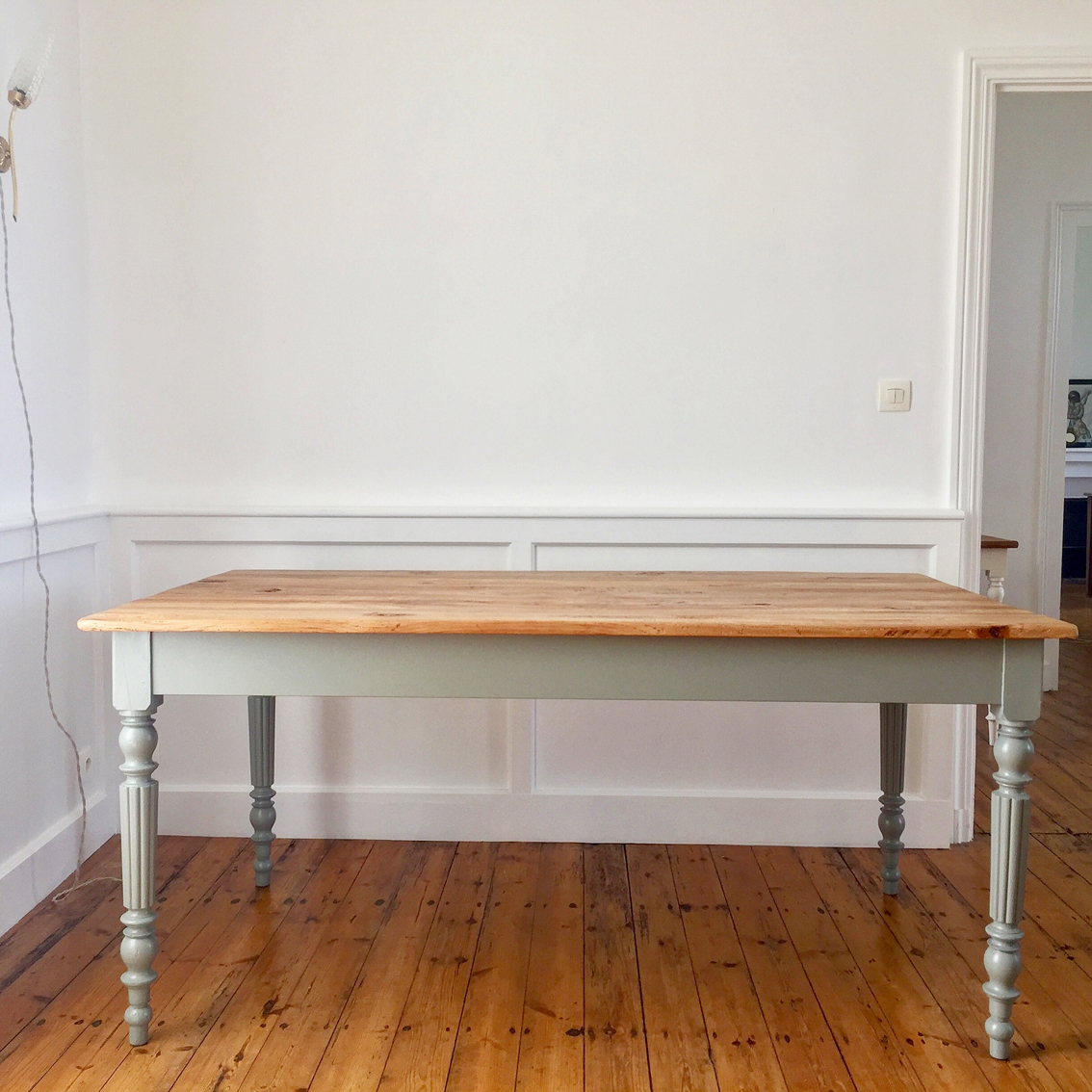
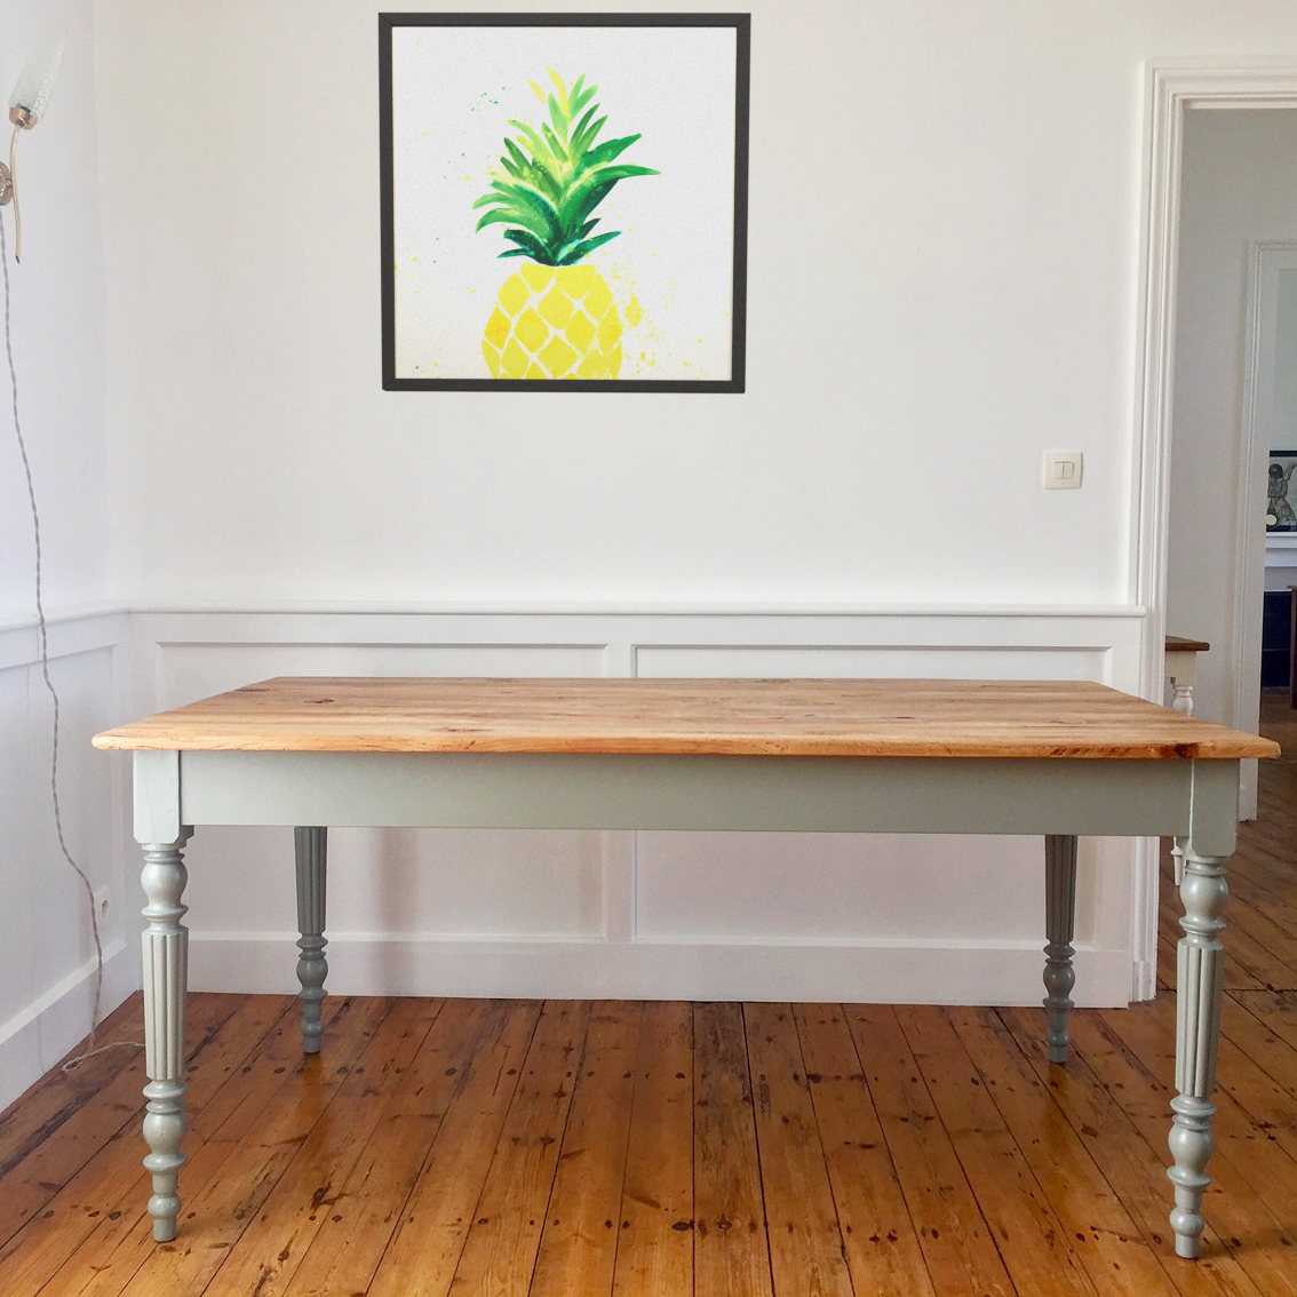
+ wall art (564, 205)
